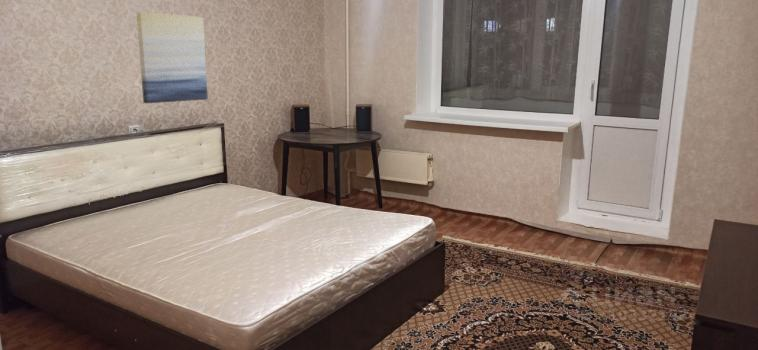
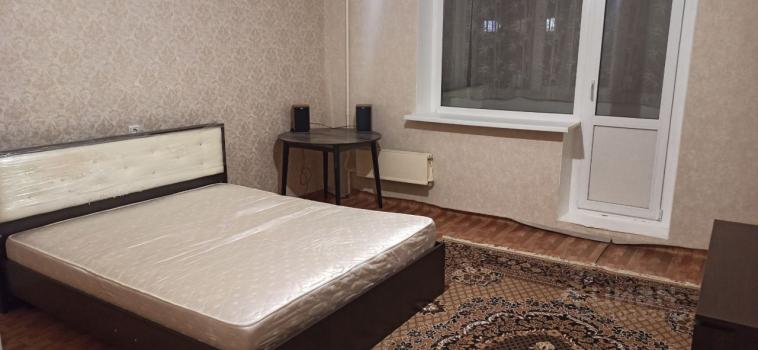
- wall art (174, 58)
